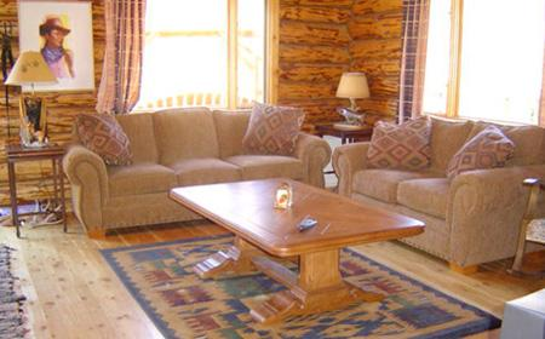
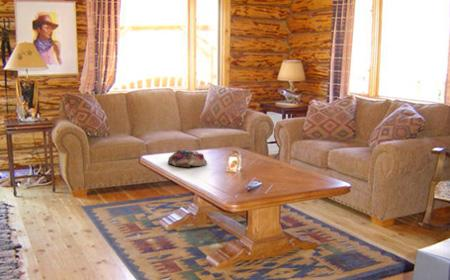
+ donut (187, 157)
